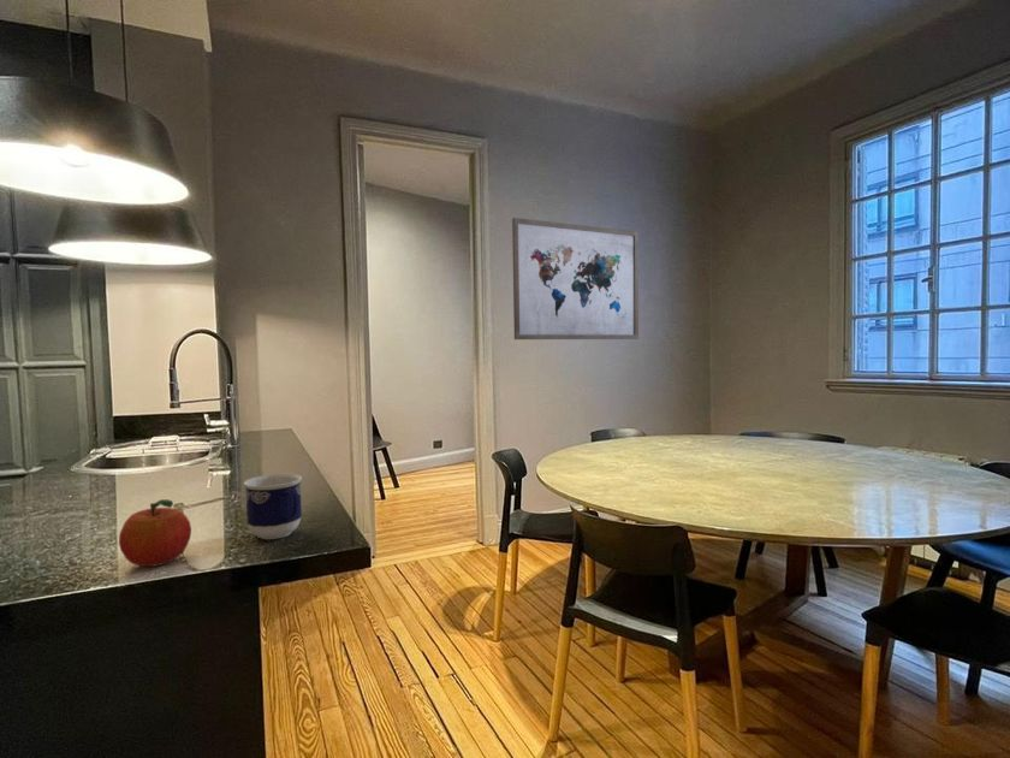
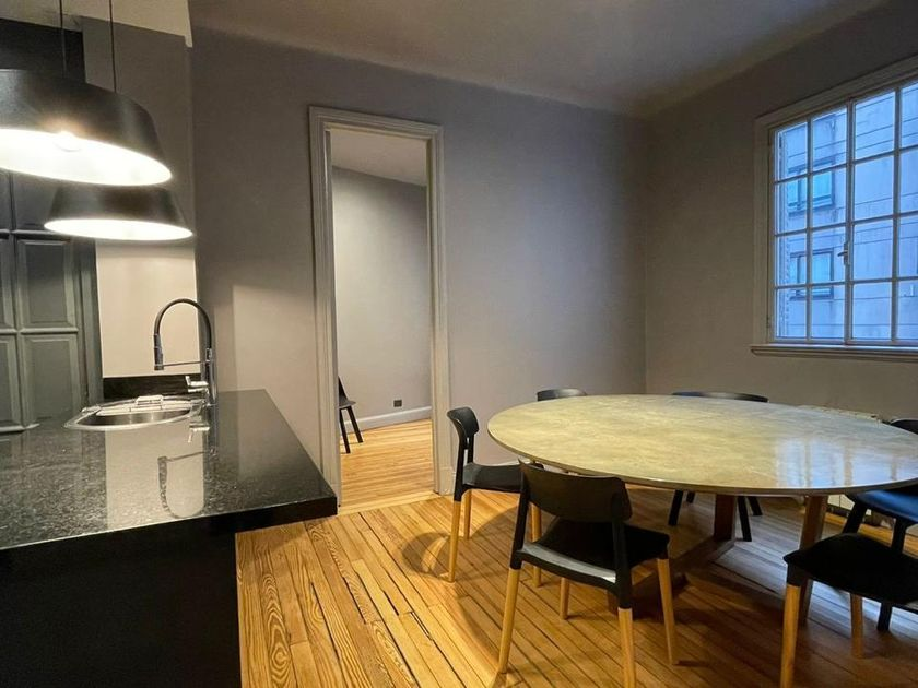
- wall art (580, 282)
- cup (278, 508)
- fruit (155, 531)
